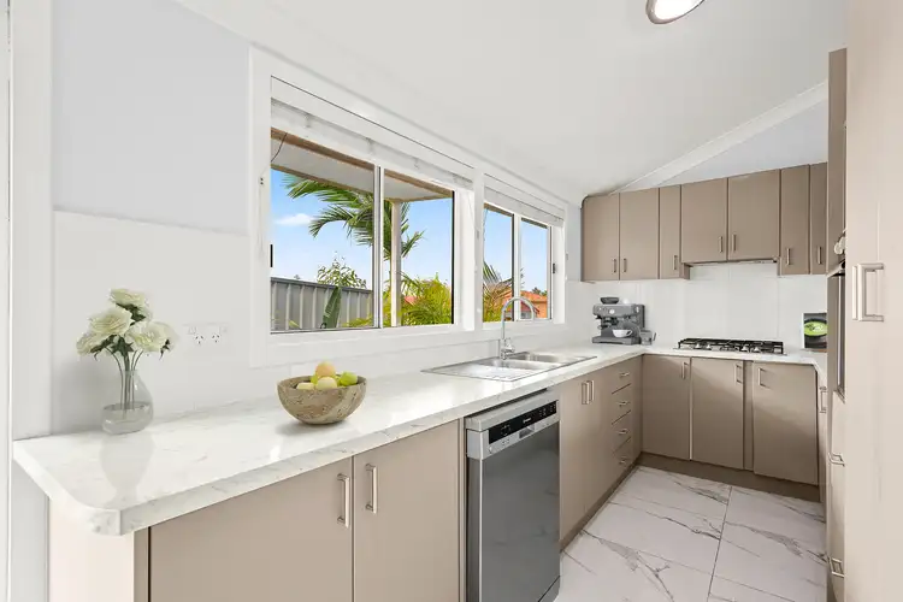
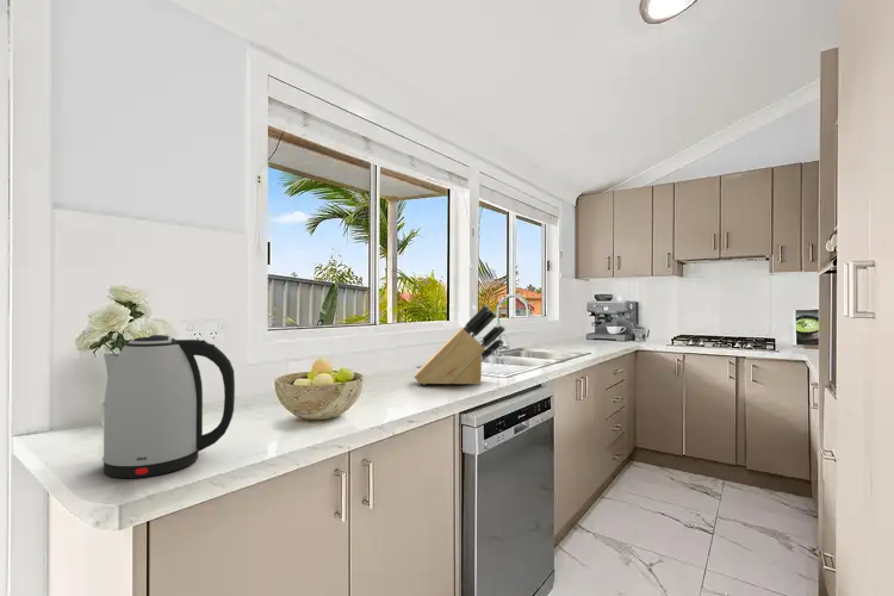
+ kettle (170, 397)
+ knife block (459, 343)
